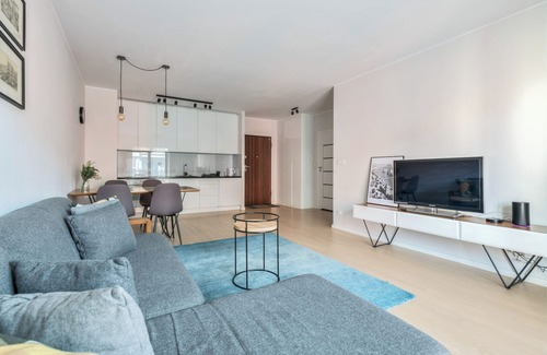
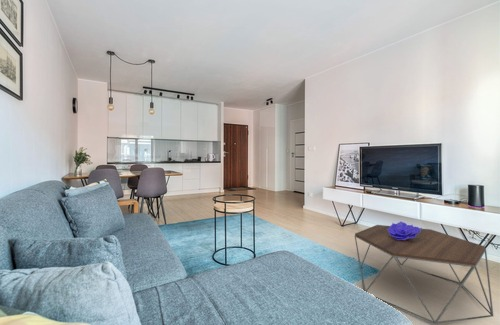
+ coffee table (414, 259)
+ decorative bowl (401, 230)
